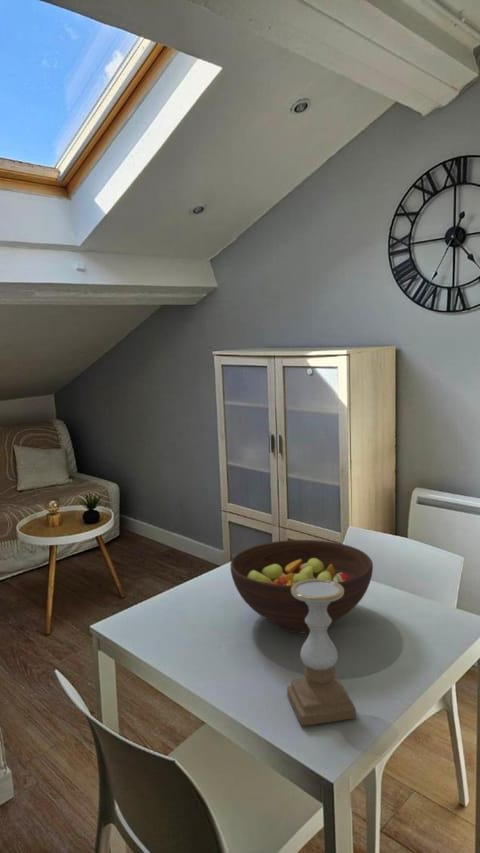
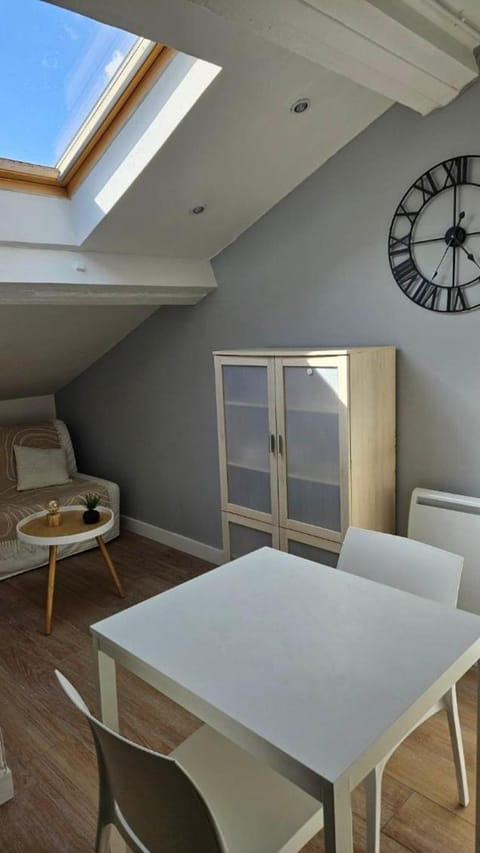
- candle holder (318, 647)
- fruit bowl (297, 599)
